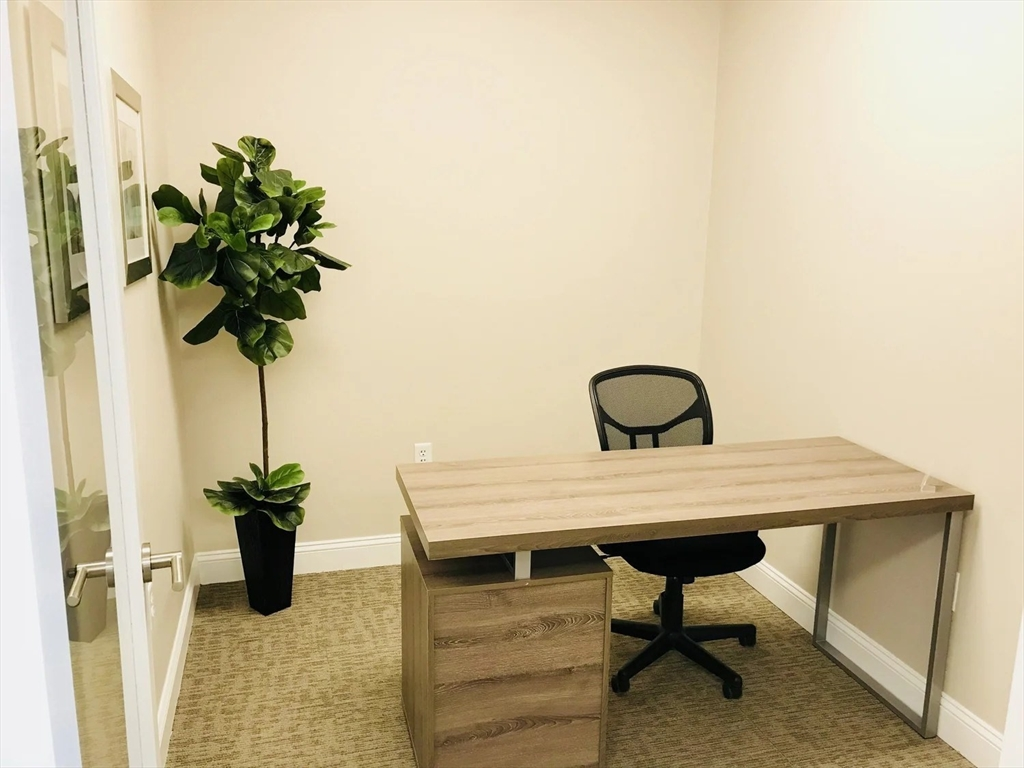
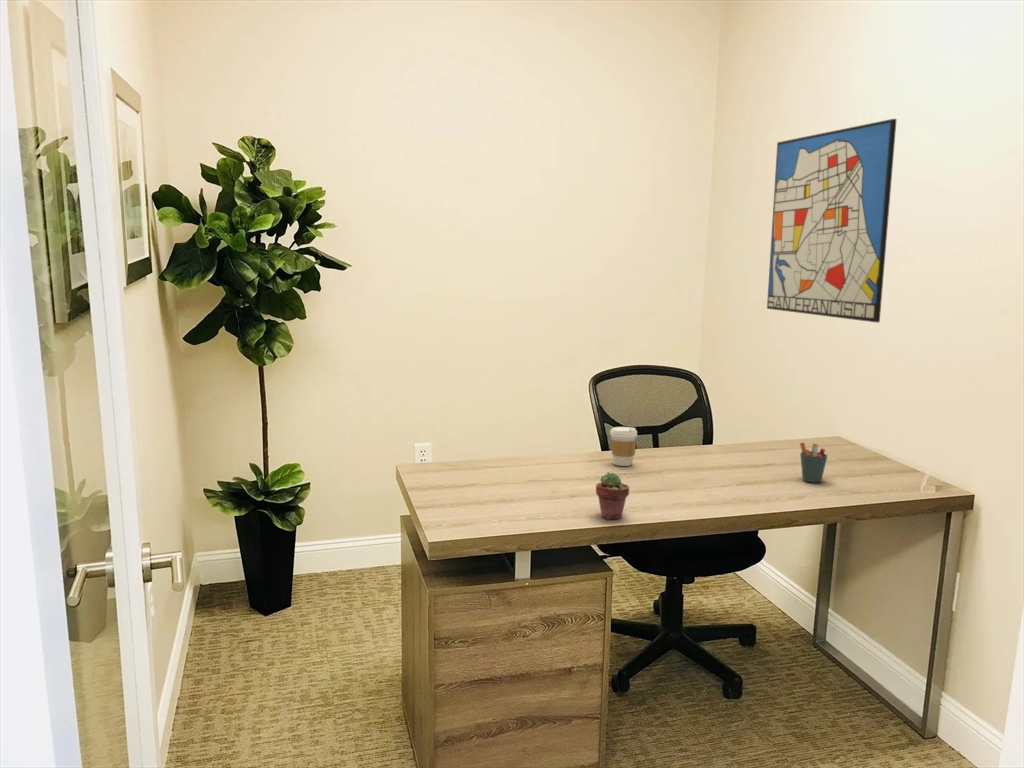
+ pen holder (812, 460)
+ potted succulent (612, 494)
+ coffee cup (623, 445)
+ wall art (824, 224)
